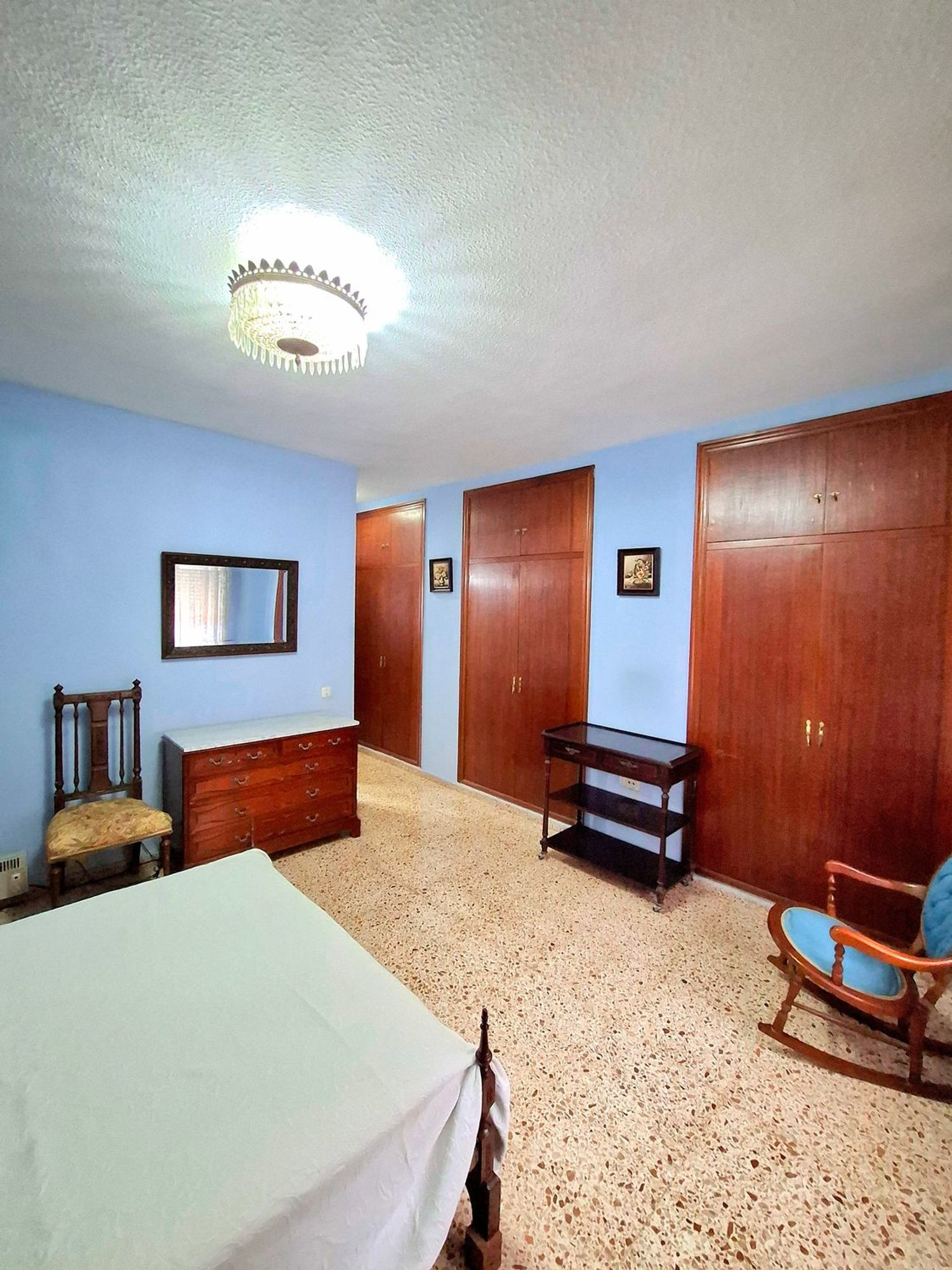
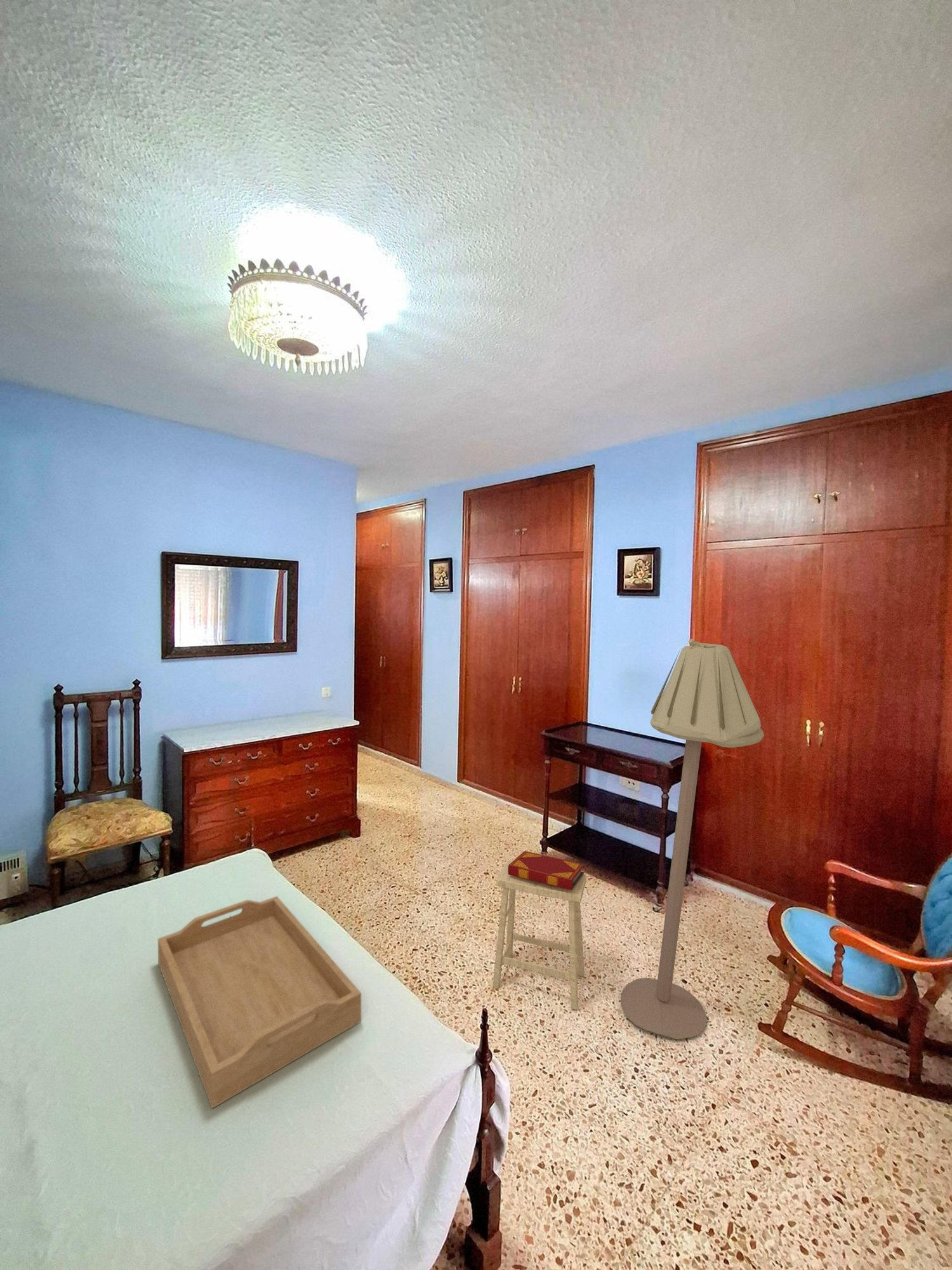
+ floor lamp (688, 834)
+ hardback book (546, 871)
+ footstool (537, 939)
+ serving tray (252, 973)
